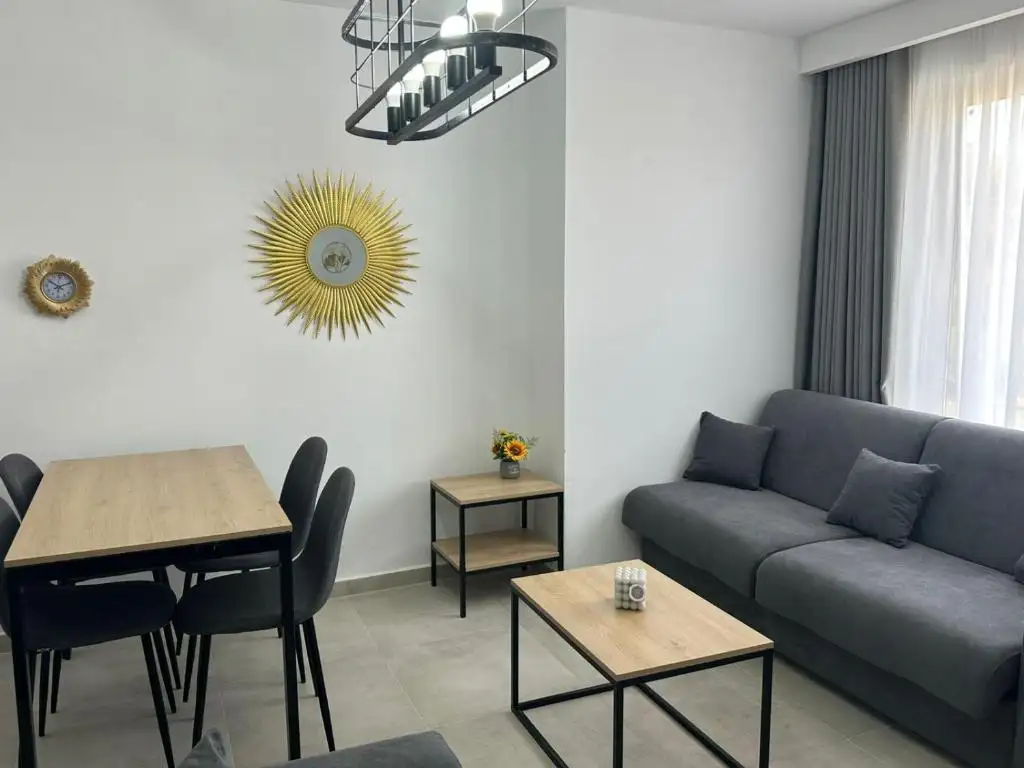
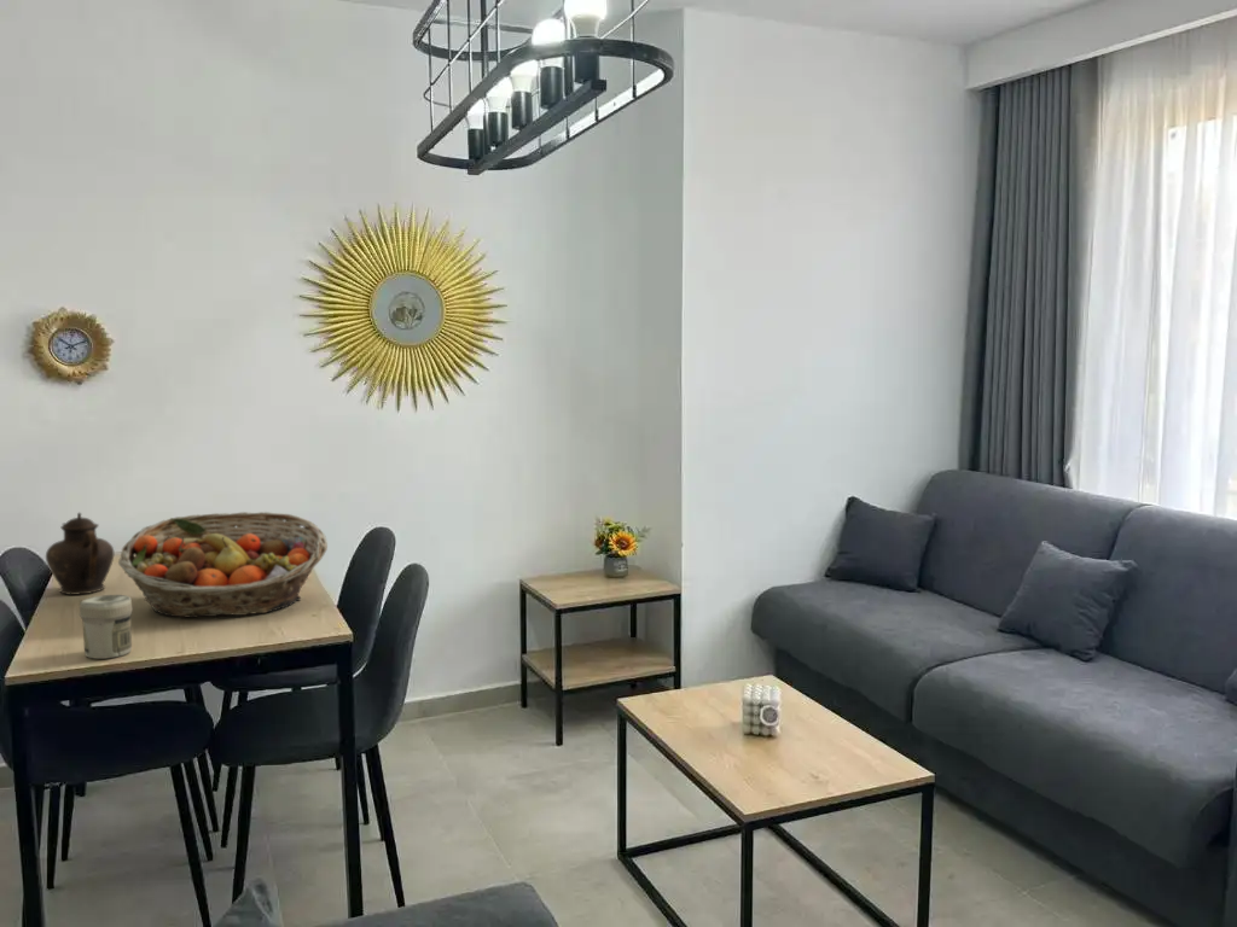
+ jar (106, 625)
+ teapot (81, 550)
+ fruit basket (226, 562)
